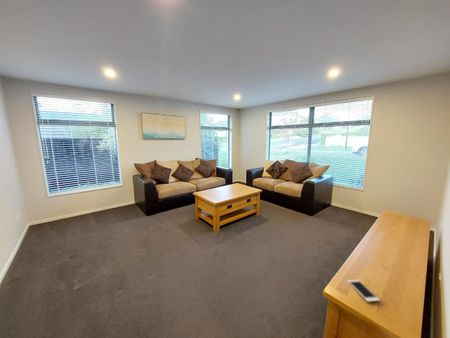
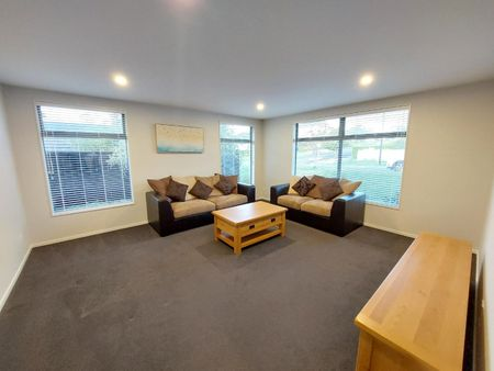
- cell phone (362, 290)
